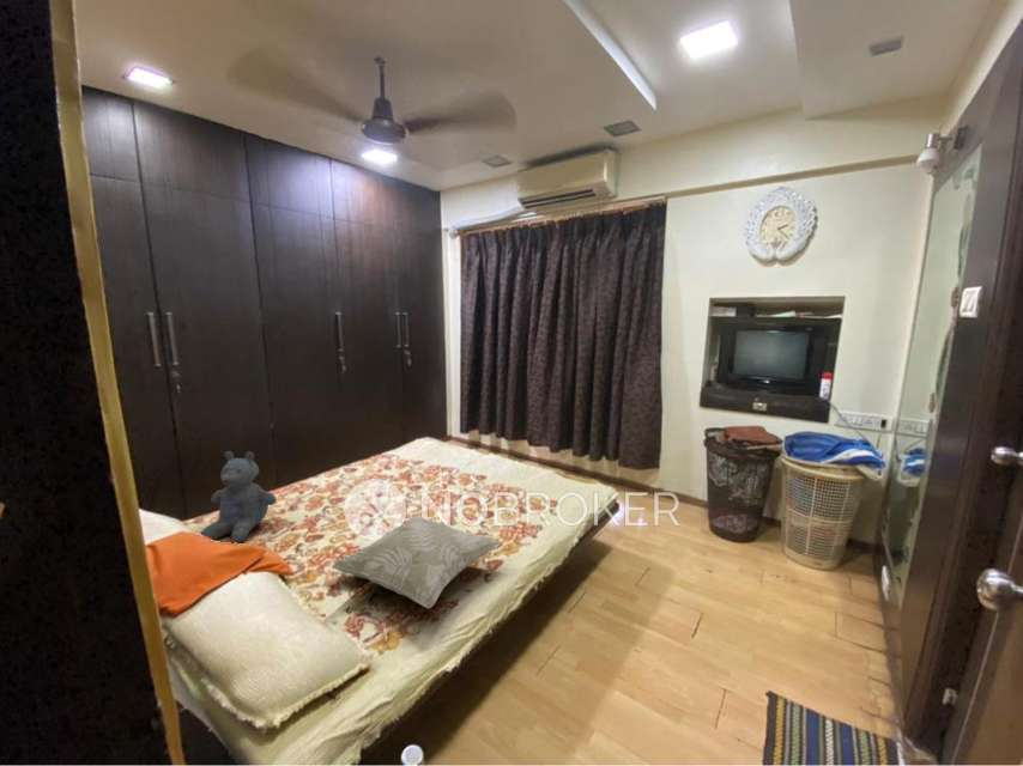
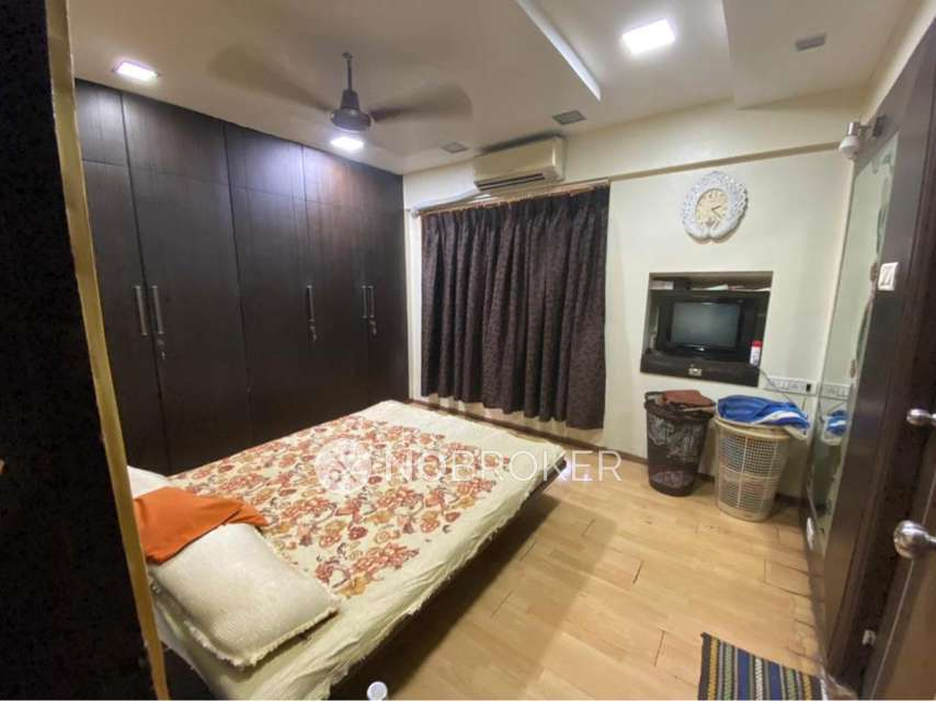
- stuffed bear (234, 493)
- decorative pillow (420, 553)
